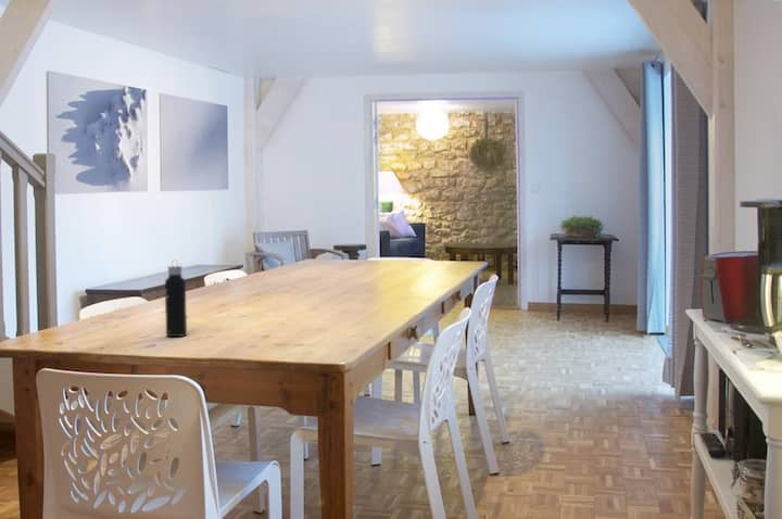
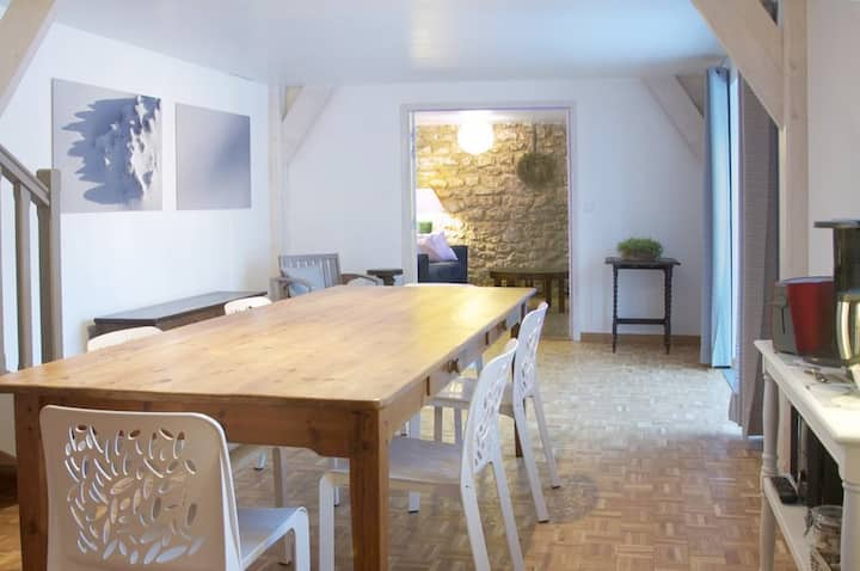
- water bottle (175, 298)
